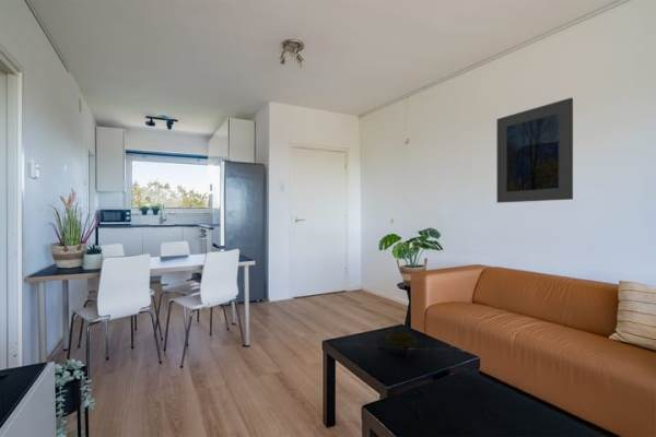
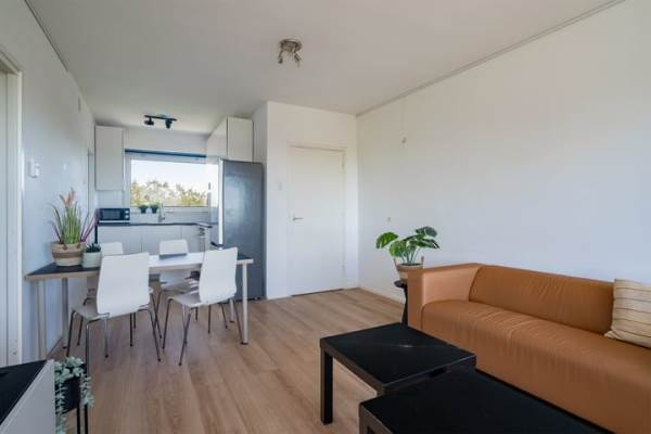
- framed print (530, 155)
- decorative bowl (400, 341)
